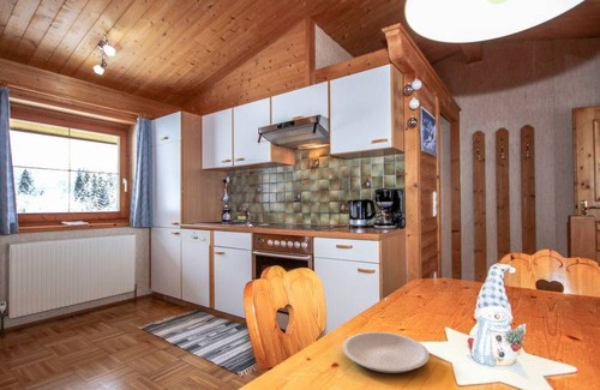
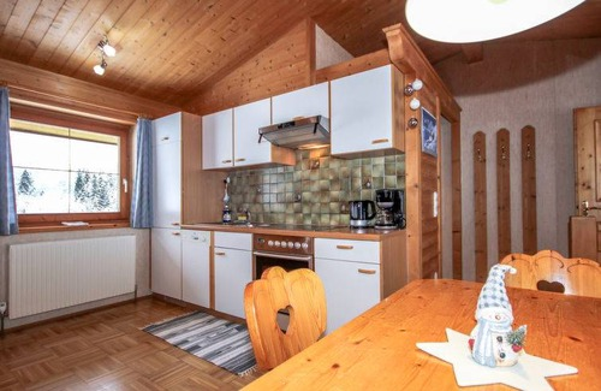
- plate (384, 352)
